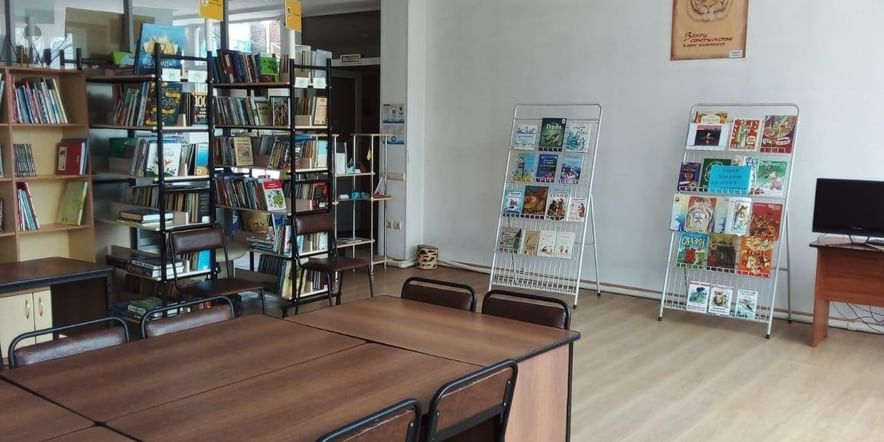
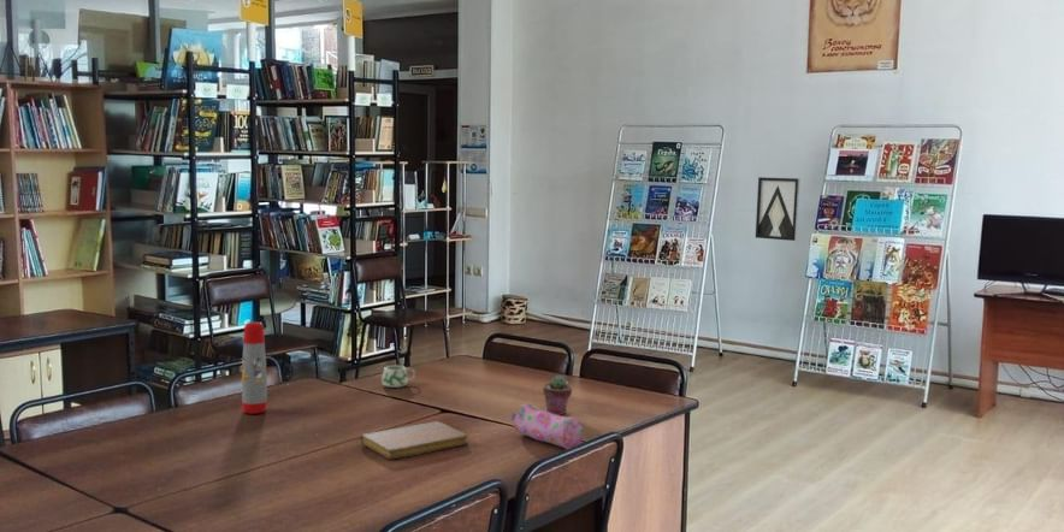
+ pencil case (546, 425)
+ notebook (414, 438)
+ potted succulent (556, 394)
+ wall art (776, 208)
+ water bottle (254, 366)
+ mug (398, 376)
